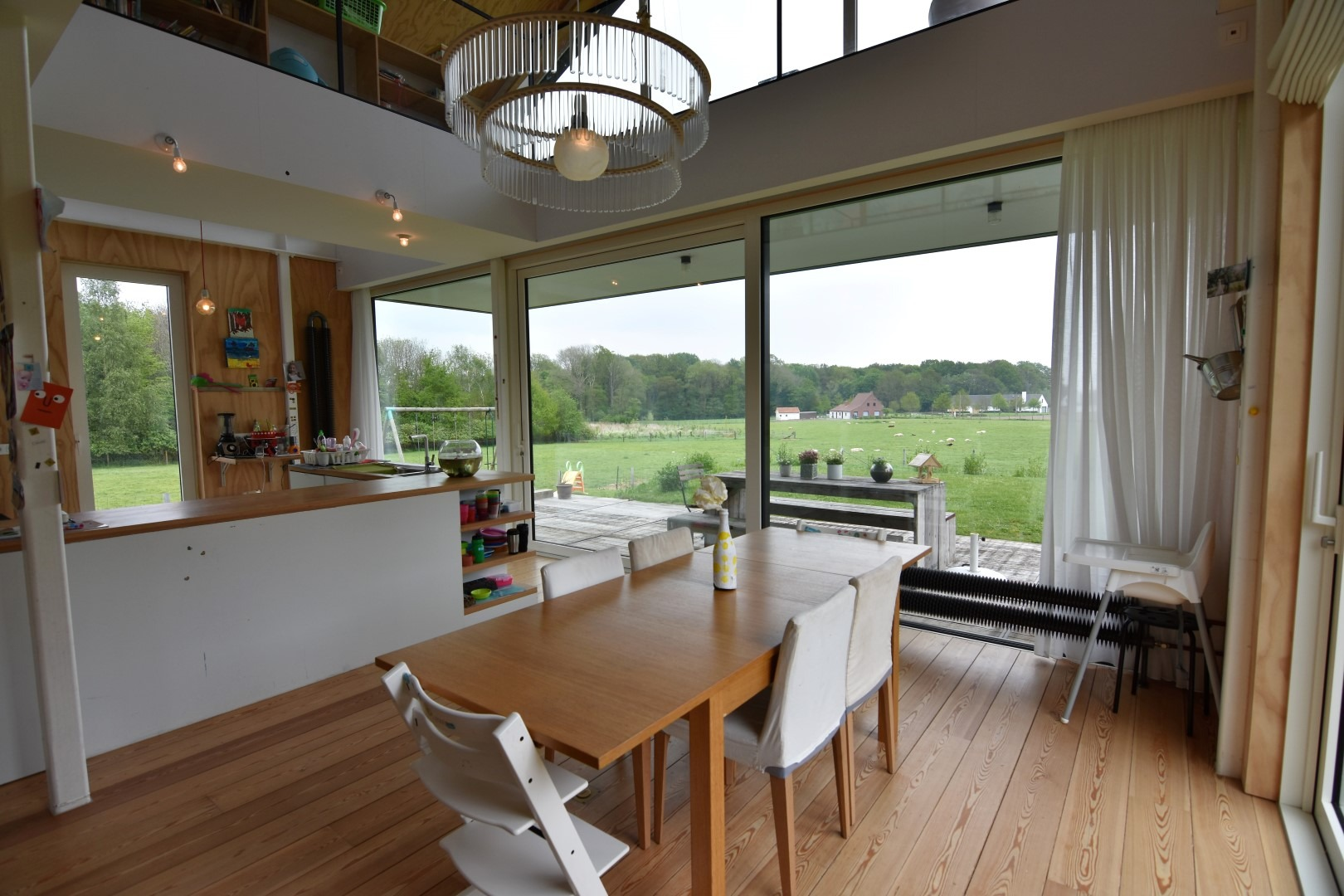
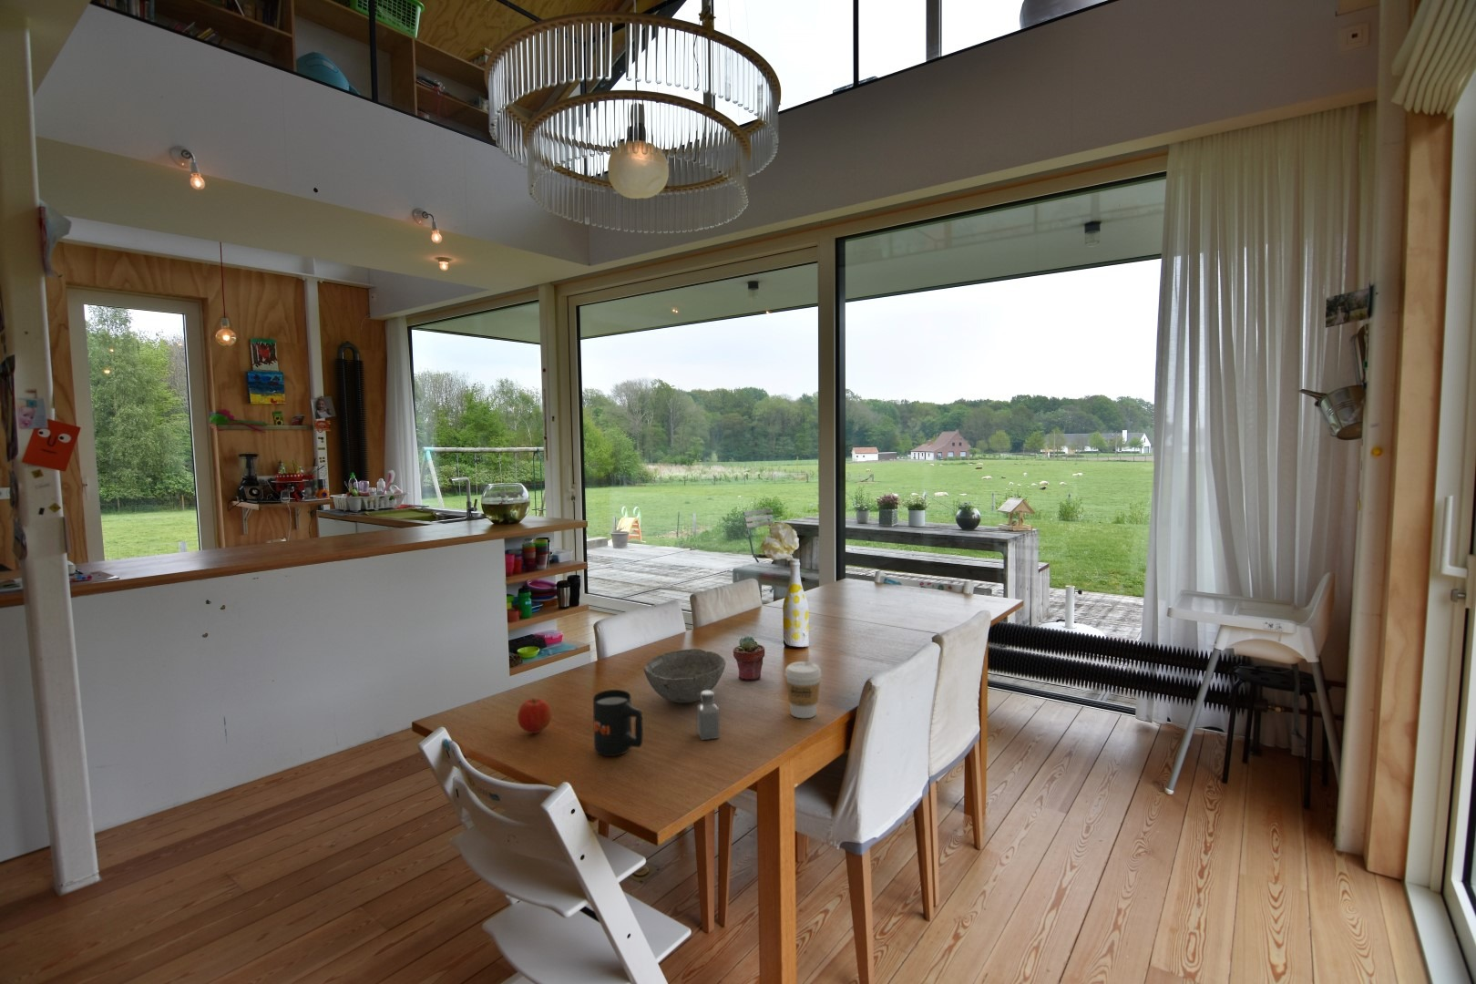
+ mug (618, 725)
+ potted succulent (749, 656)
+ apple (534, 714)
+ bowl (684, 679)
+ saltshaker (708, 714)
+ coffee cup (803, 689)
